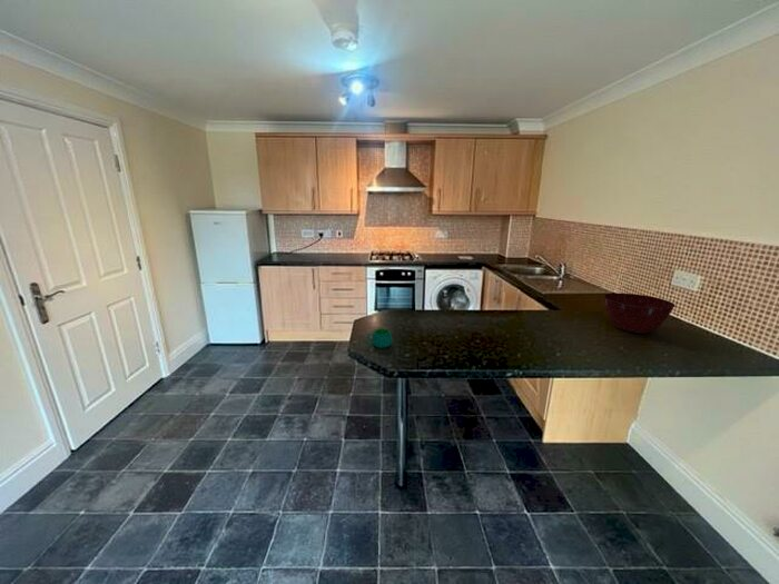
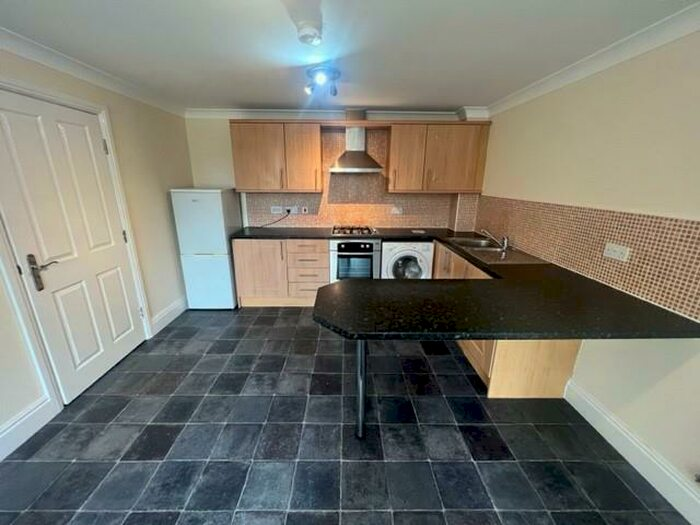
- mixing bowl (634, 314)
- mug (378, 338)
